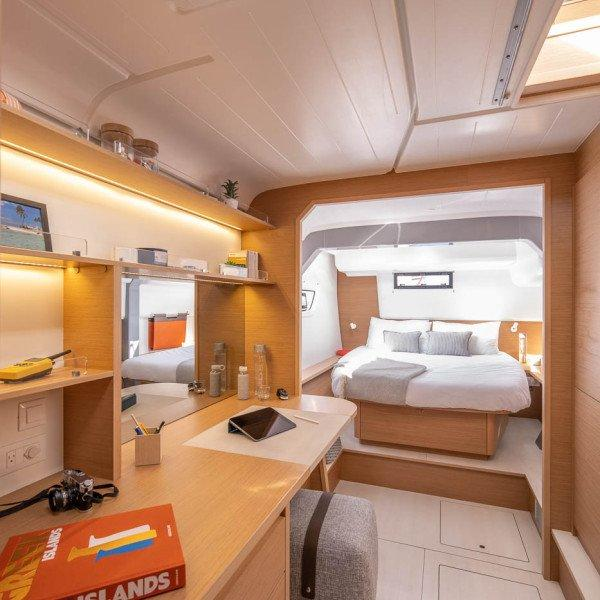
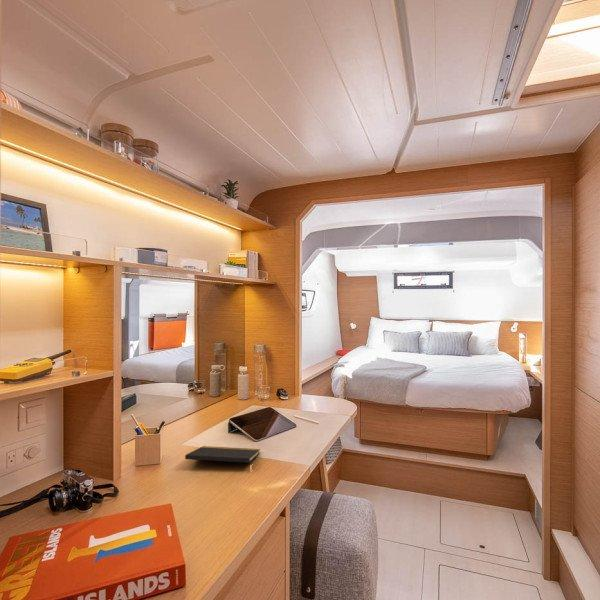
+ notepad (224, 453)
